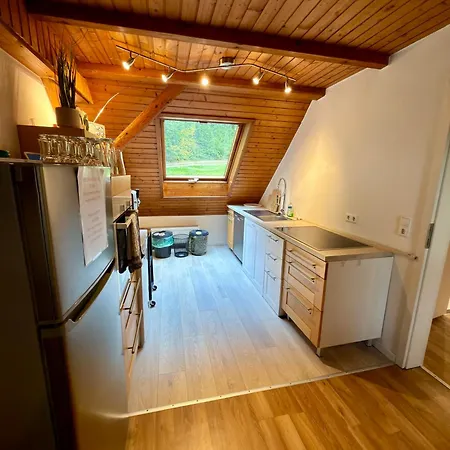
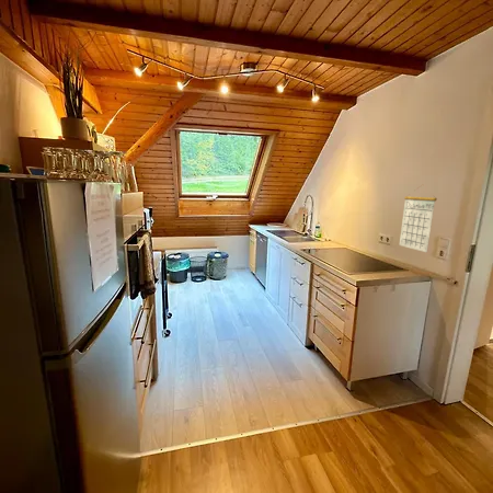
+ calendar (416, 217)
